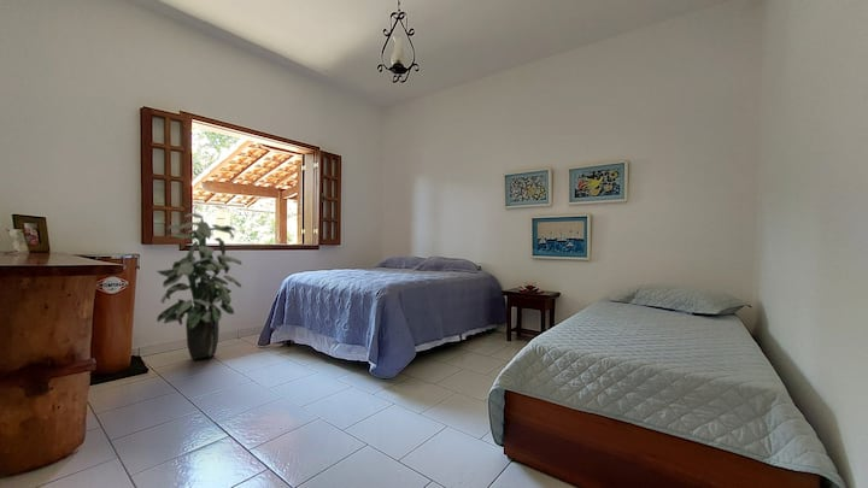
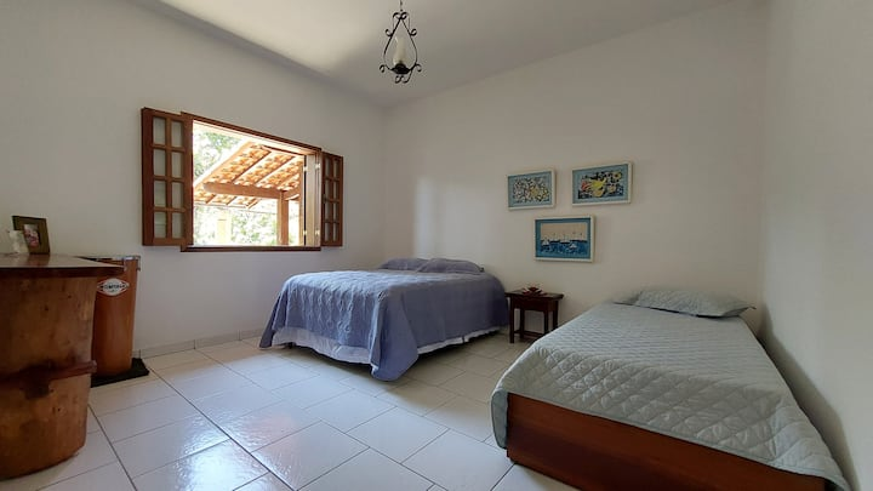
- indoor plant (199, 284)
